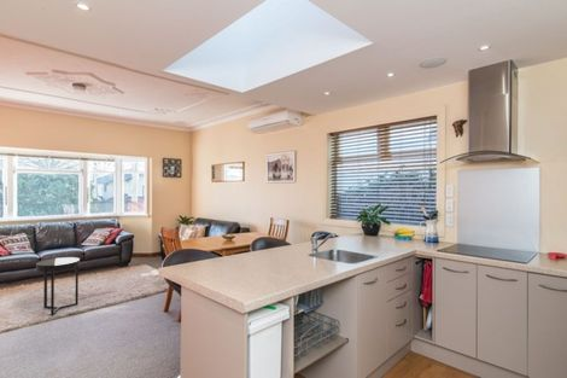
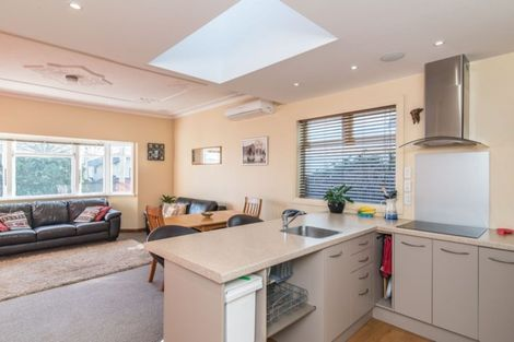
- side table (53, 285)
